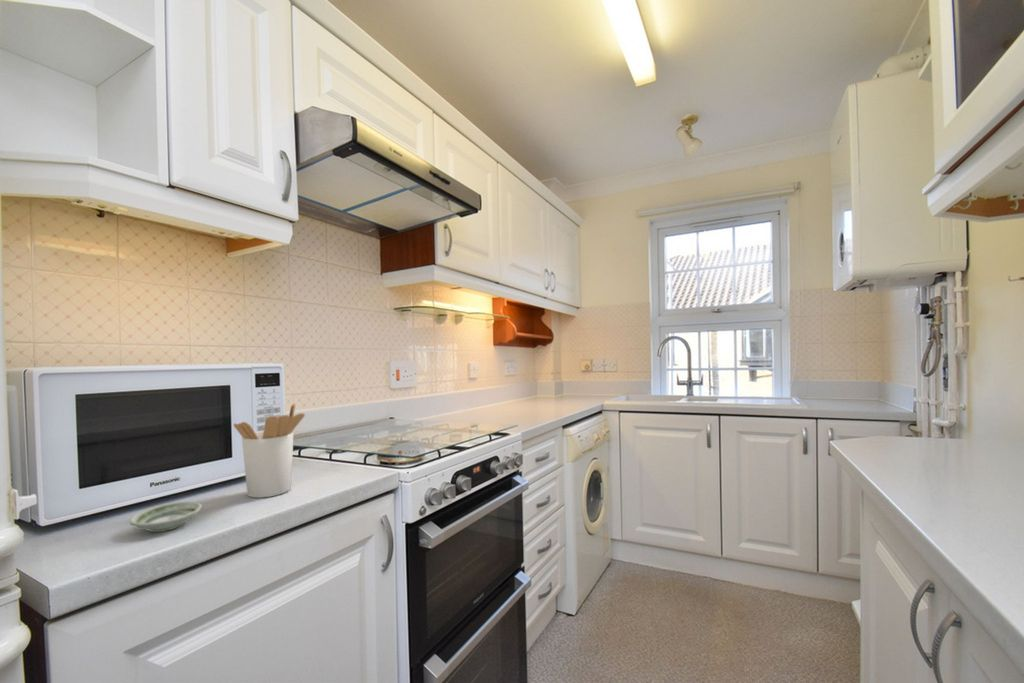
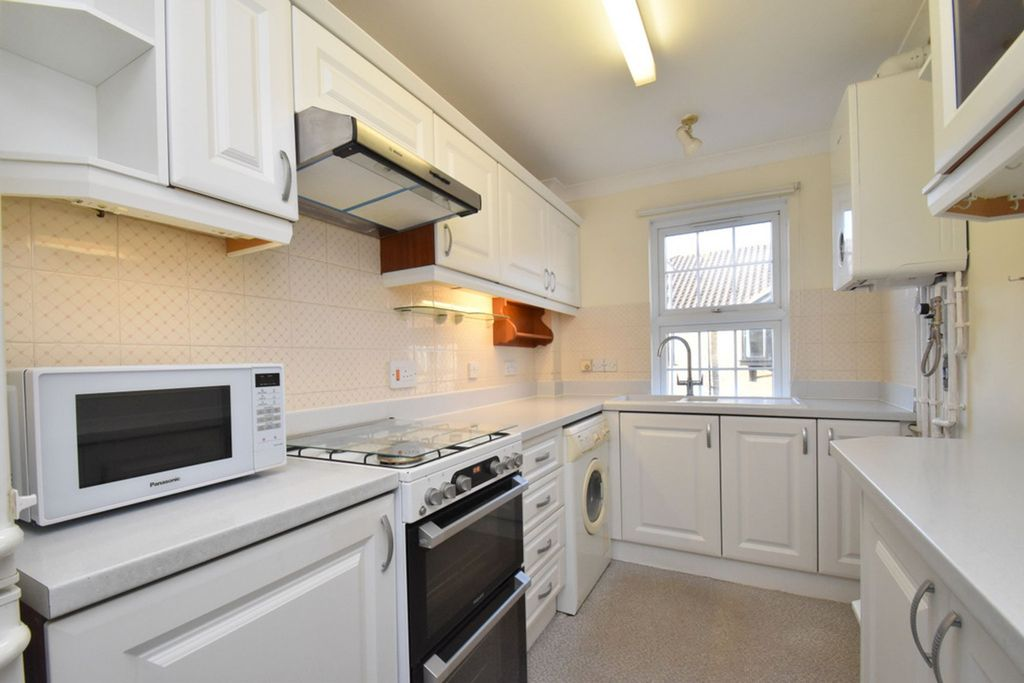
- utensil holder (274, 450)
- saucer (167, 518)
